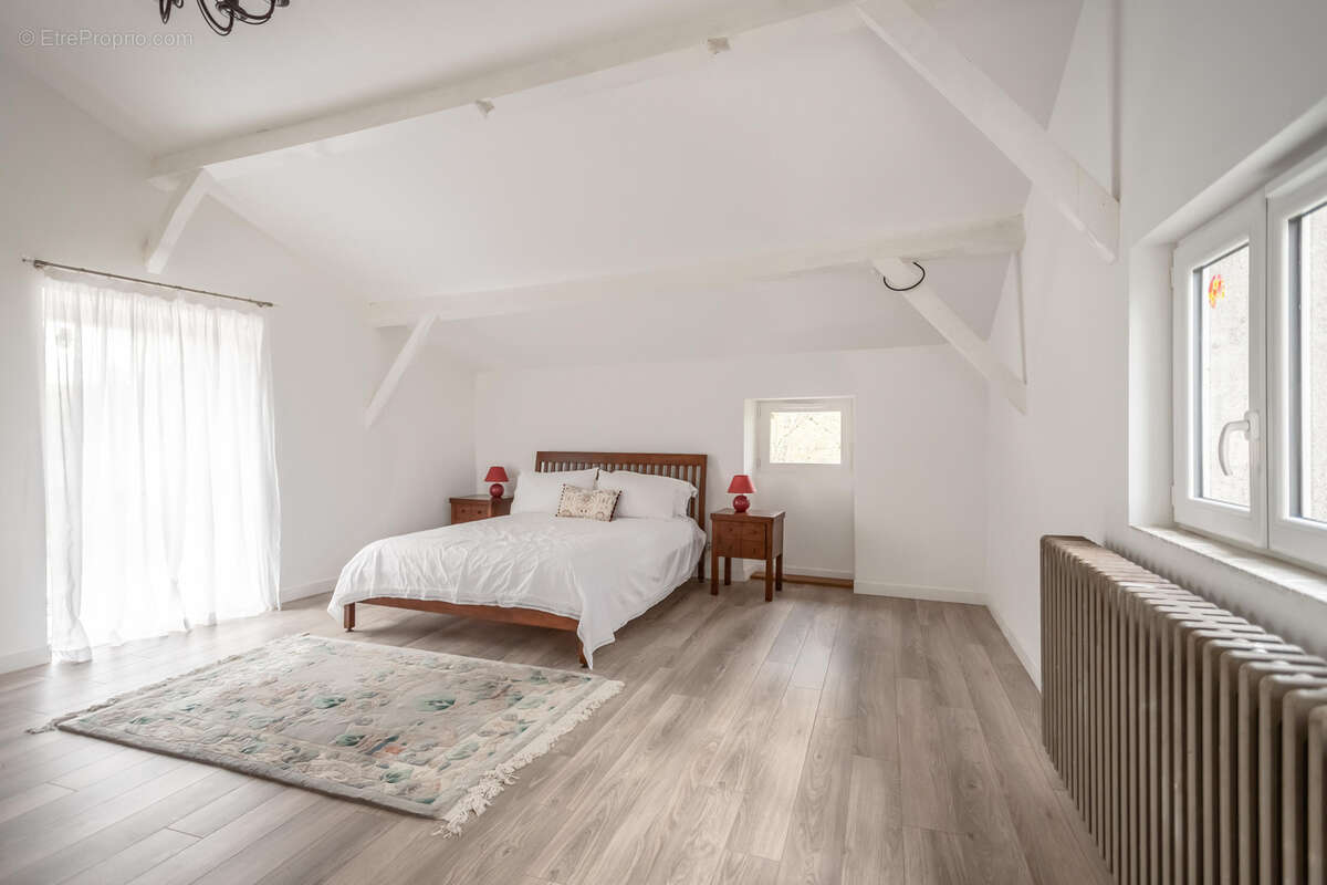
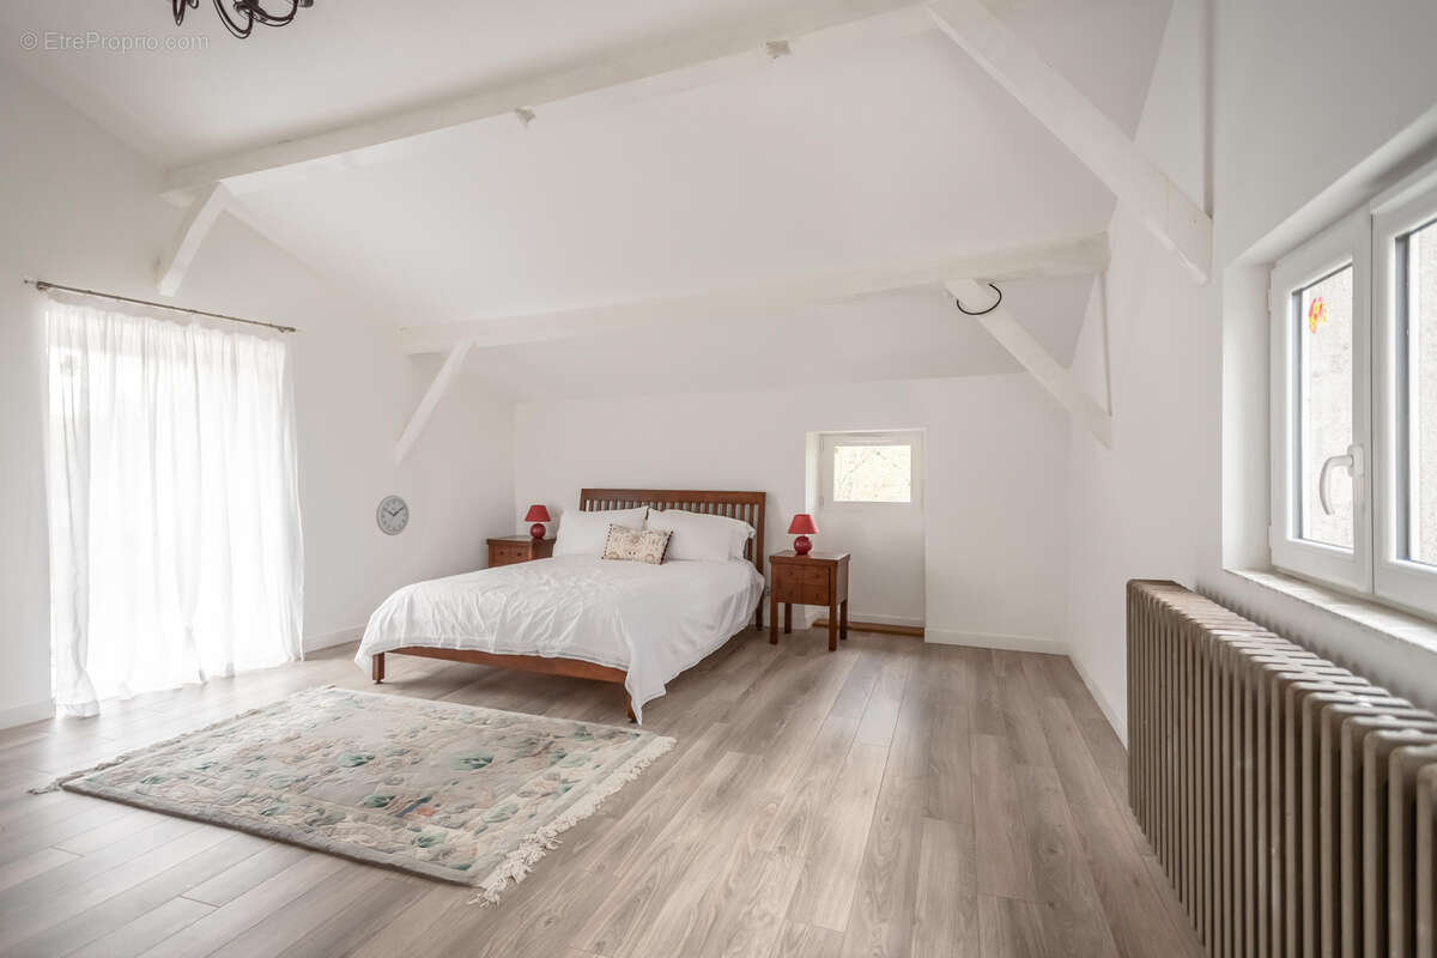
+ wall clock (393, 515)
